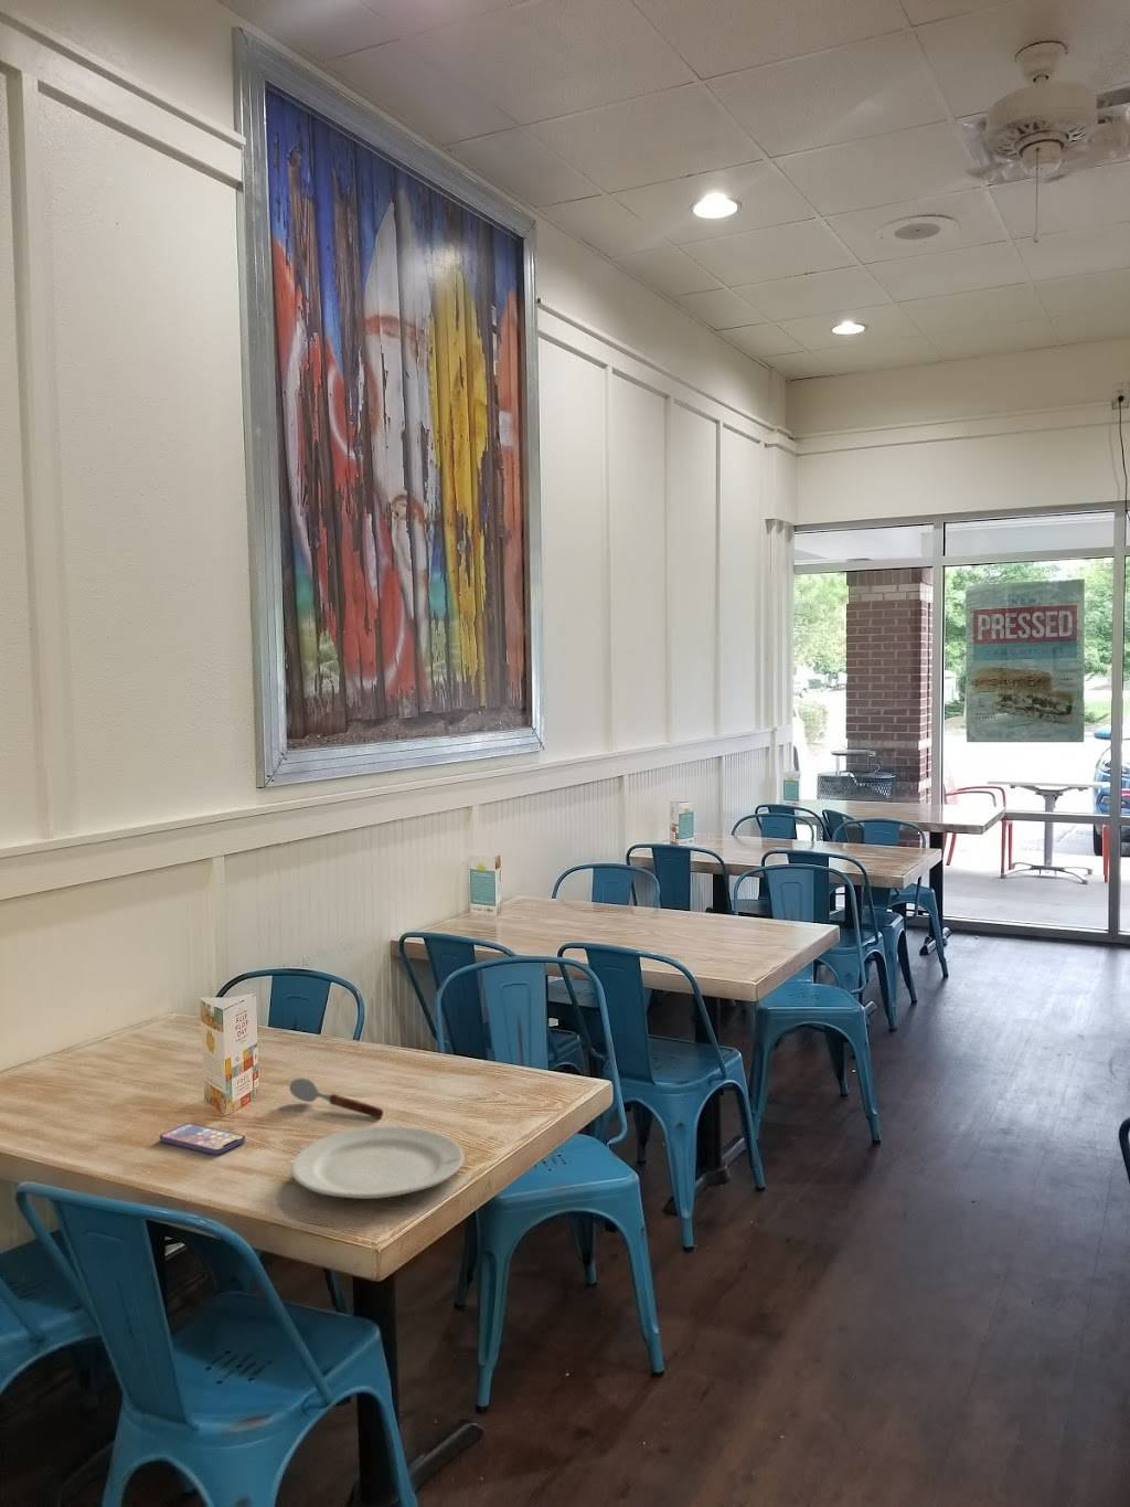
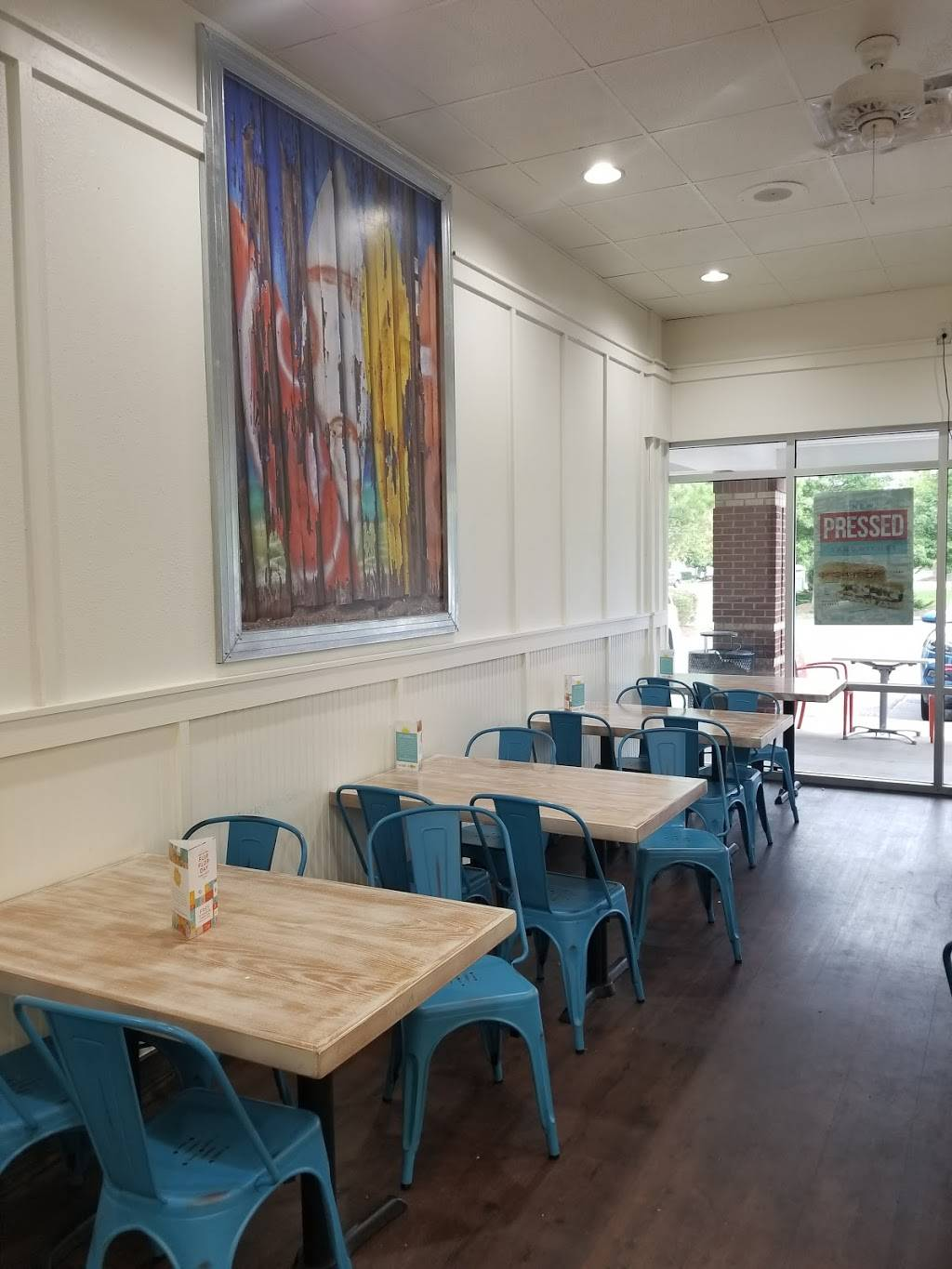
- chinaware (379, 1166)
- smartphone (202, 1138)
- soupspoon (336, 1096)
